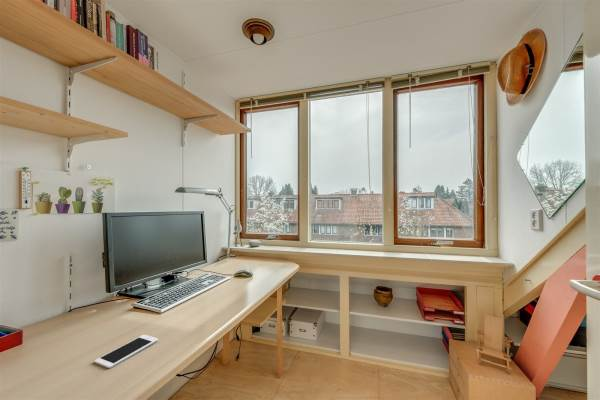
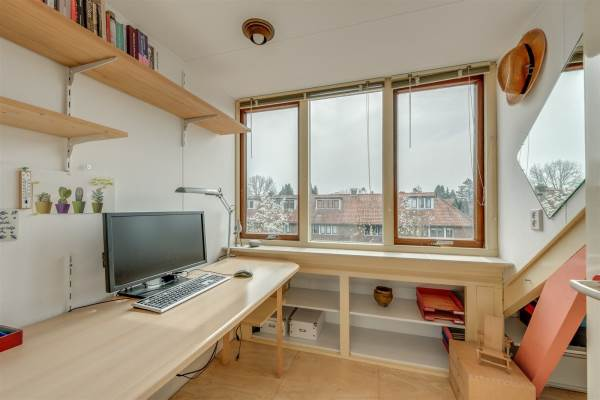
- cell phone (128, 349)
